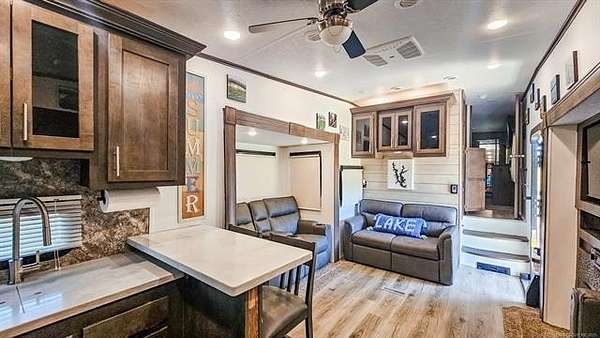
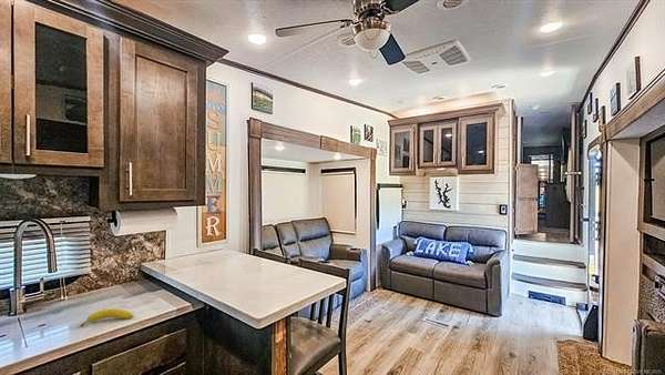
+ fruit (109, 315)
